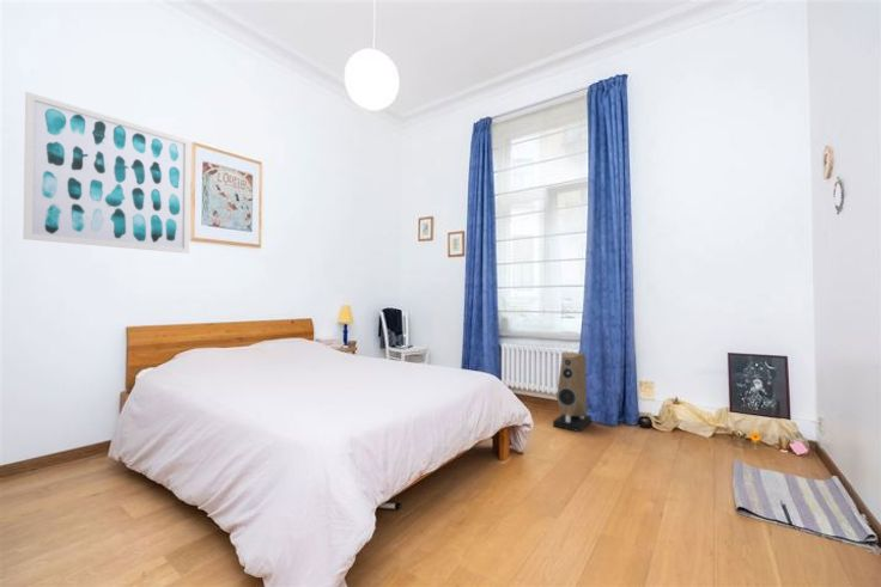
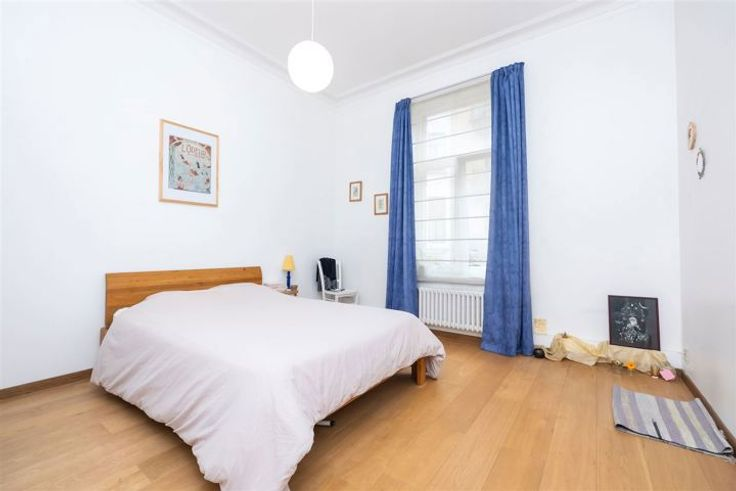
- speaker (572, 387)
- wall art (117, 183)
